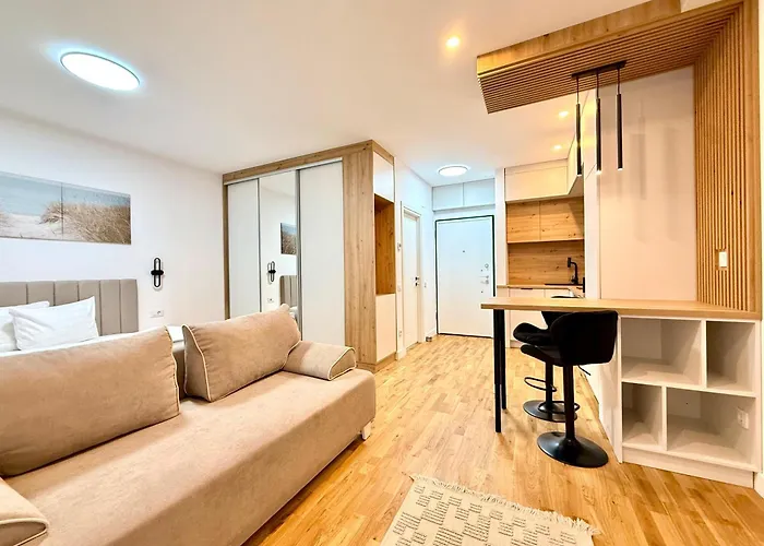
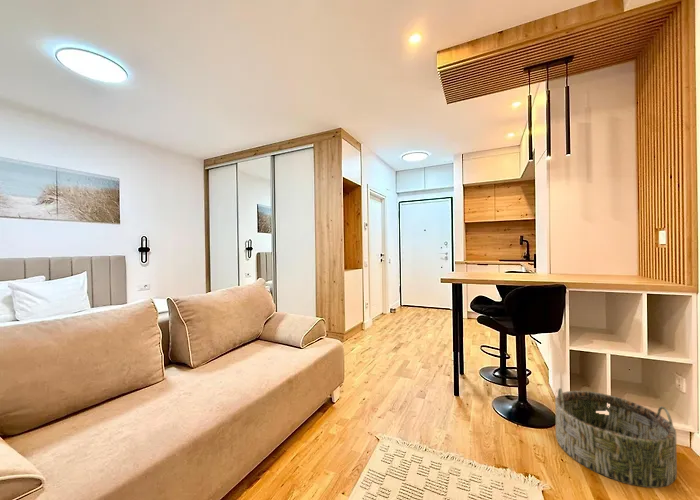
+ basket (609, 425)
